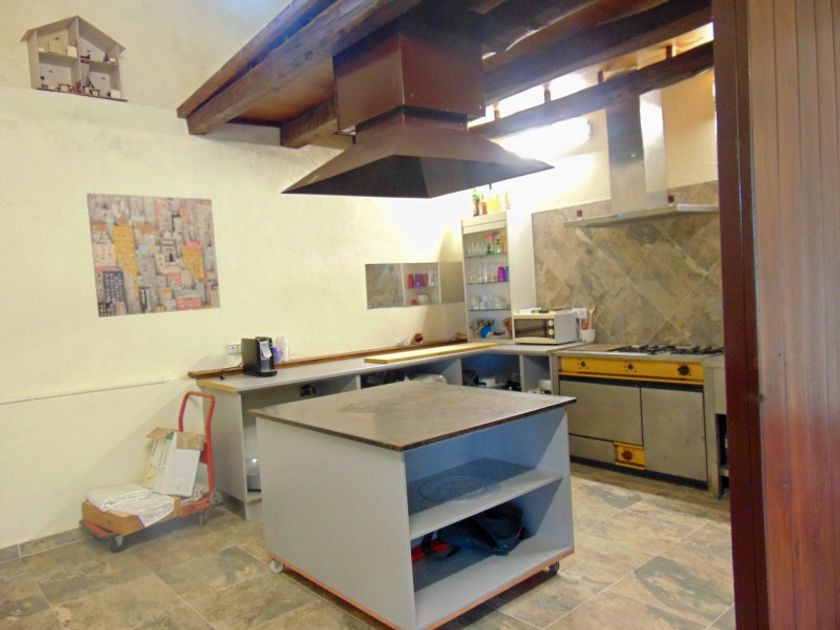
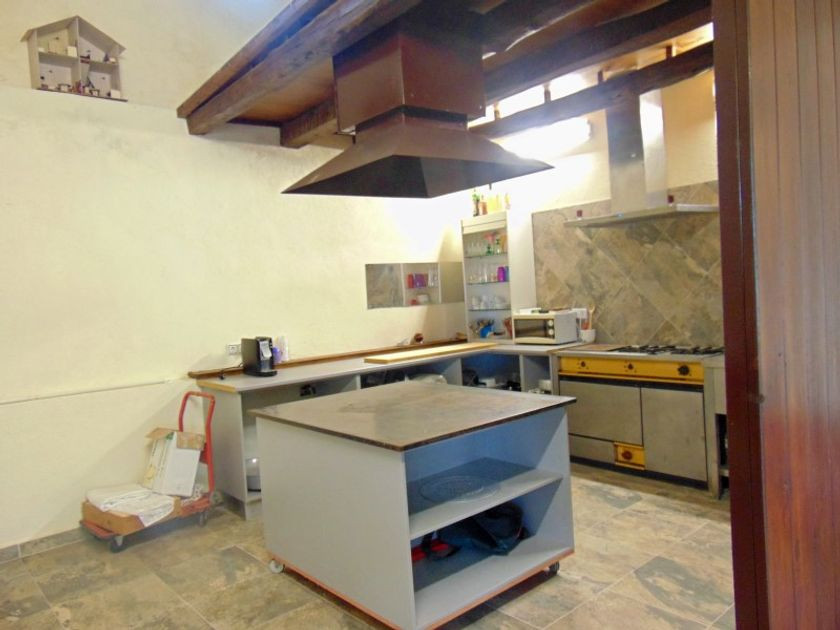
- wall art (158, 254)
